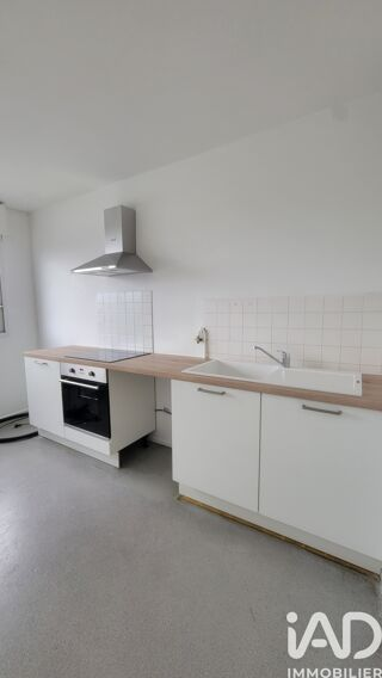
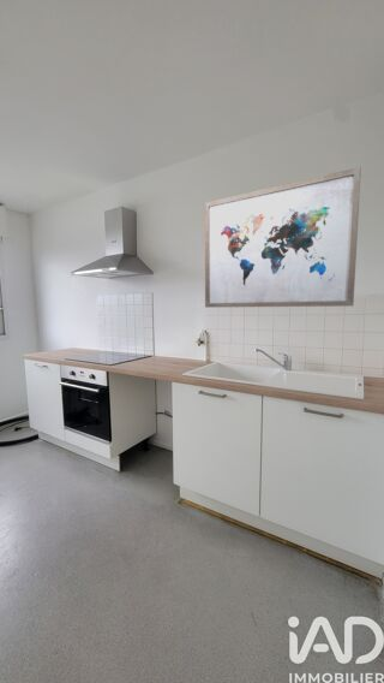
+ wall art (270, 248)
